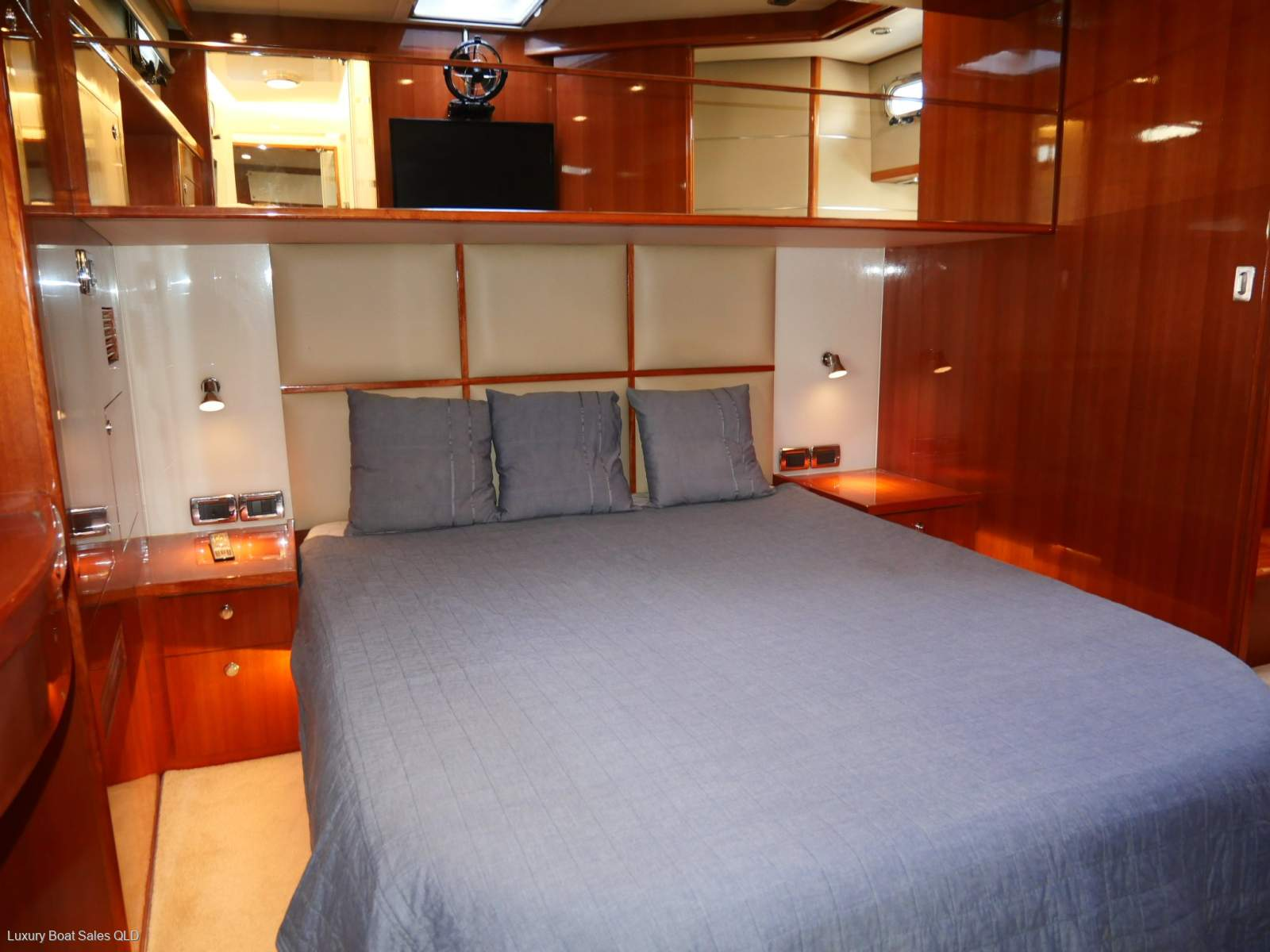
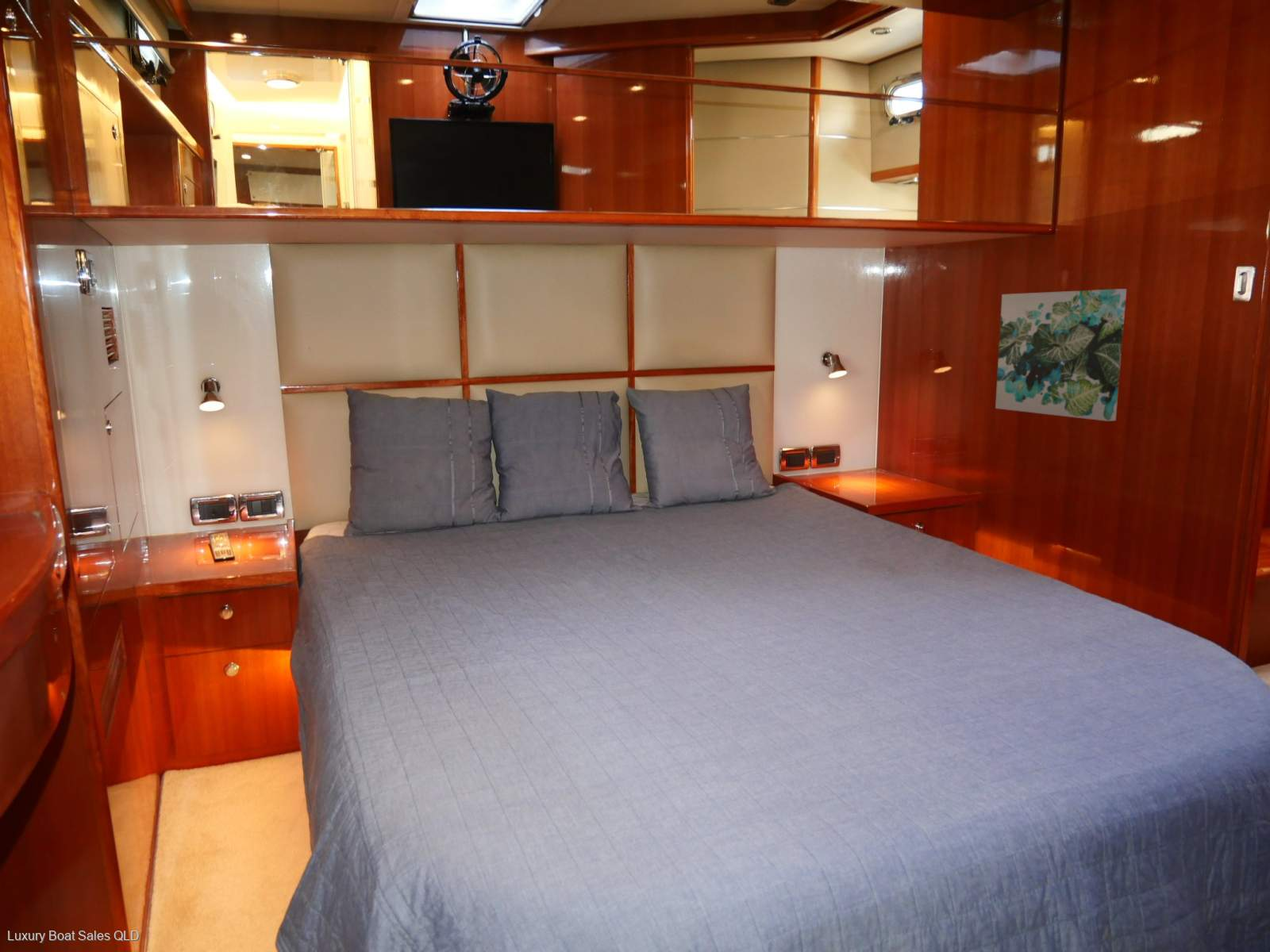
+ wall art (1056, 353)
